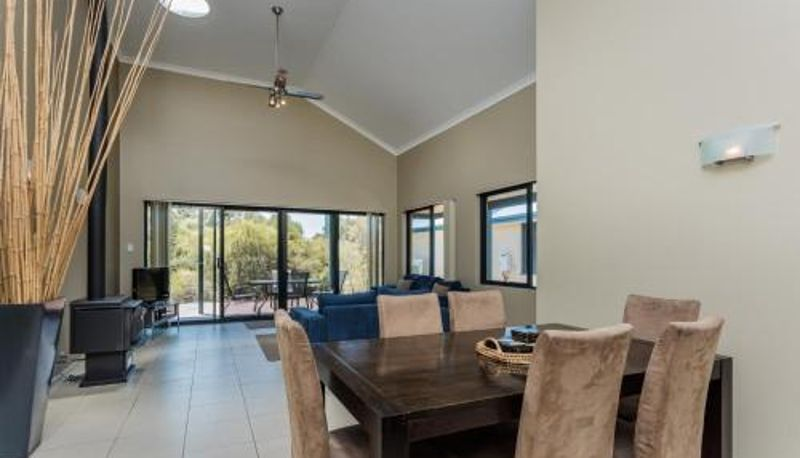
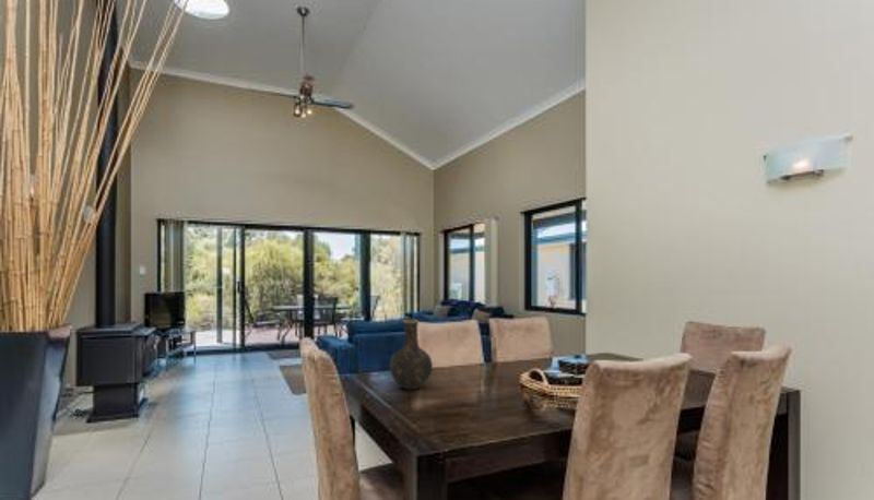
+ vase (411, 354)
